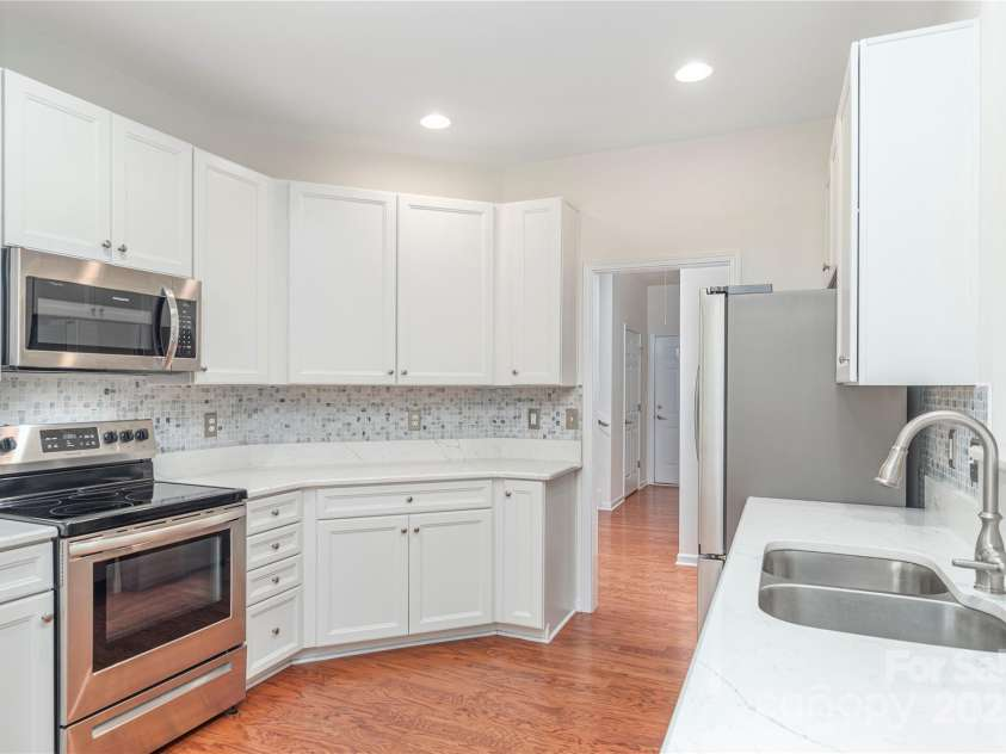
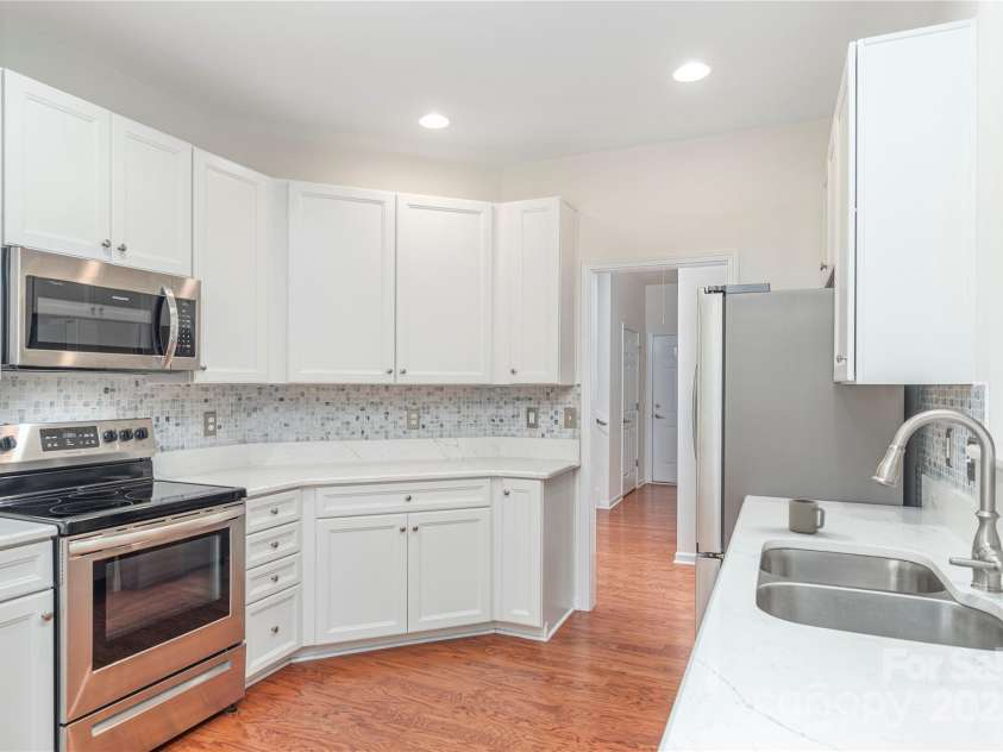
+ cup (807, 515)
